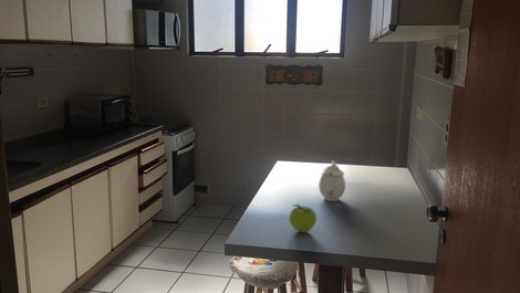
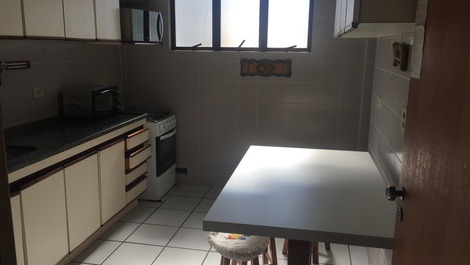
- fruit (302, 218)
- teapot (332, 179)
